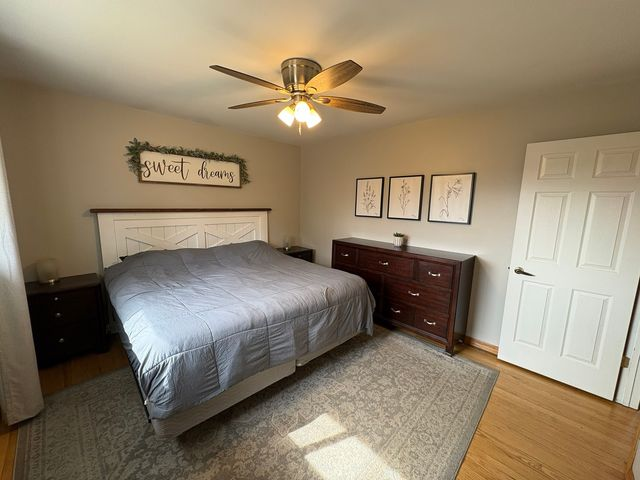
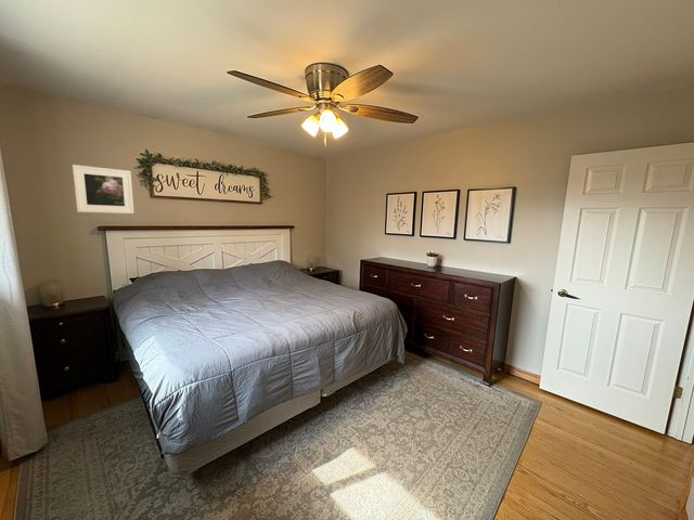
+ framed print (105, 191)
